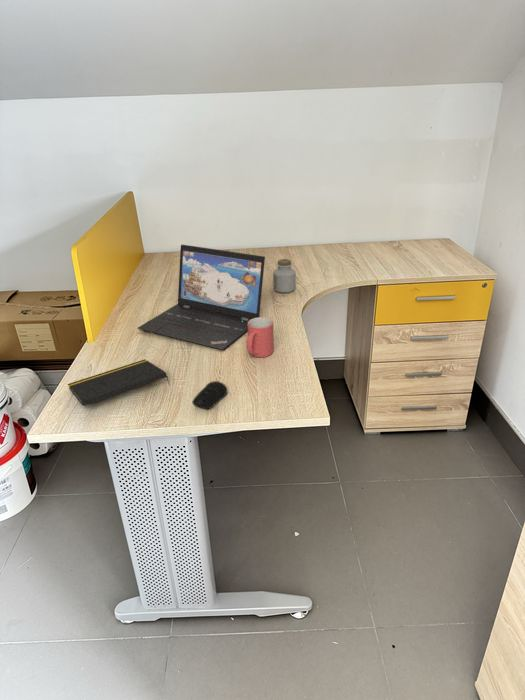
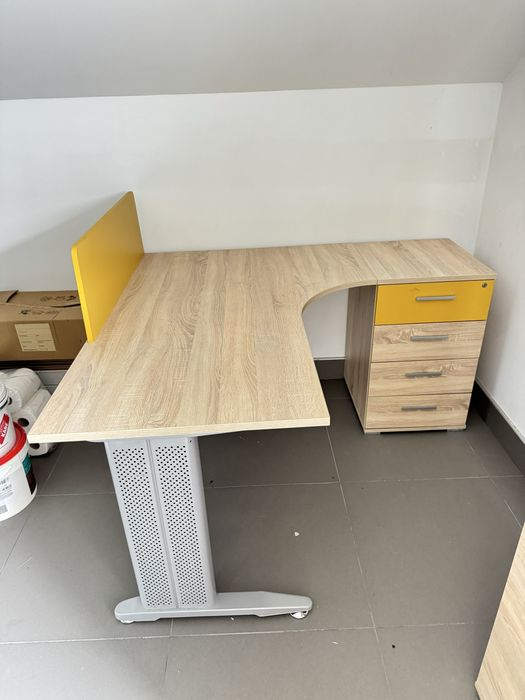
- mug (257, 339)
- notepad (116, 380)
- jar (284, 274)
- laptop (200, 294)
- computer mouse (210, 393)
